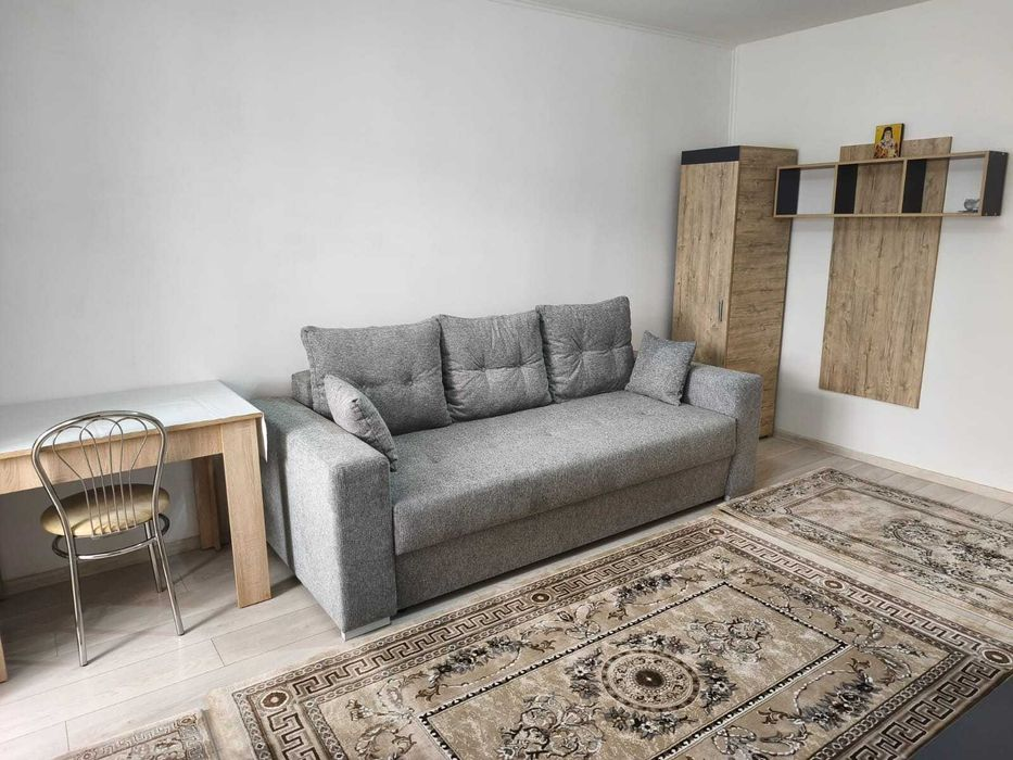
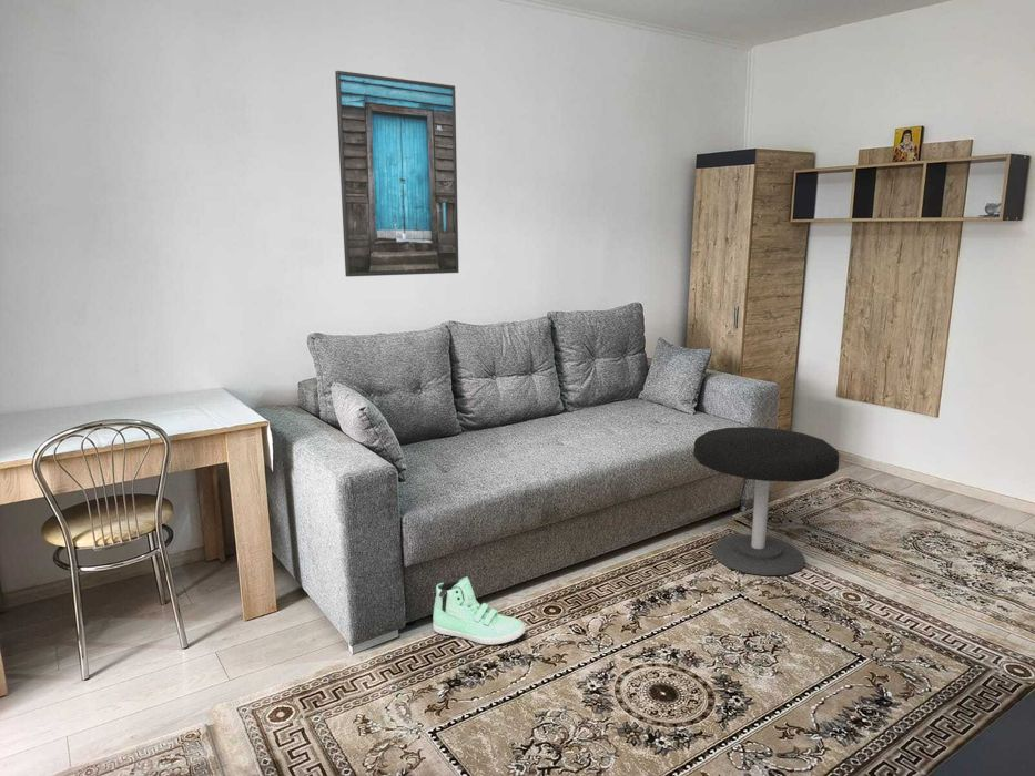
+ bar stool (761, 500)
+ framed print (400, 178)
+ sneaker (478, 606)
